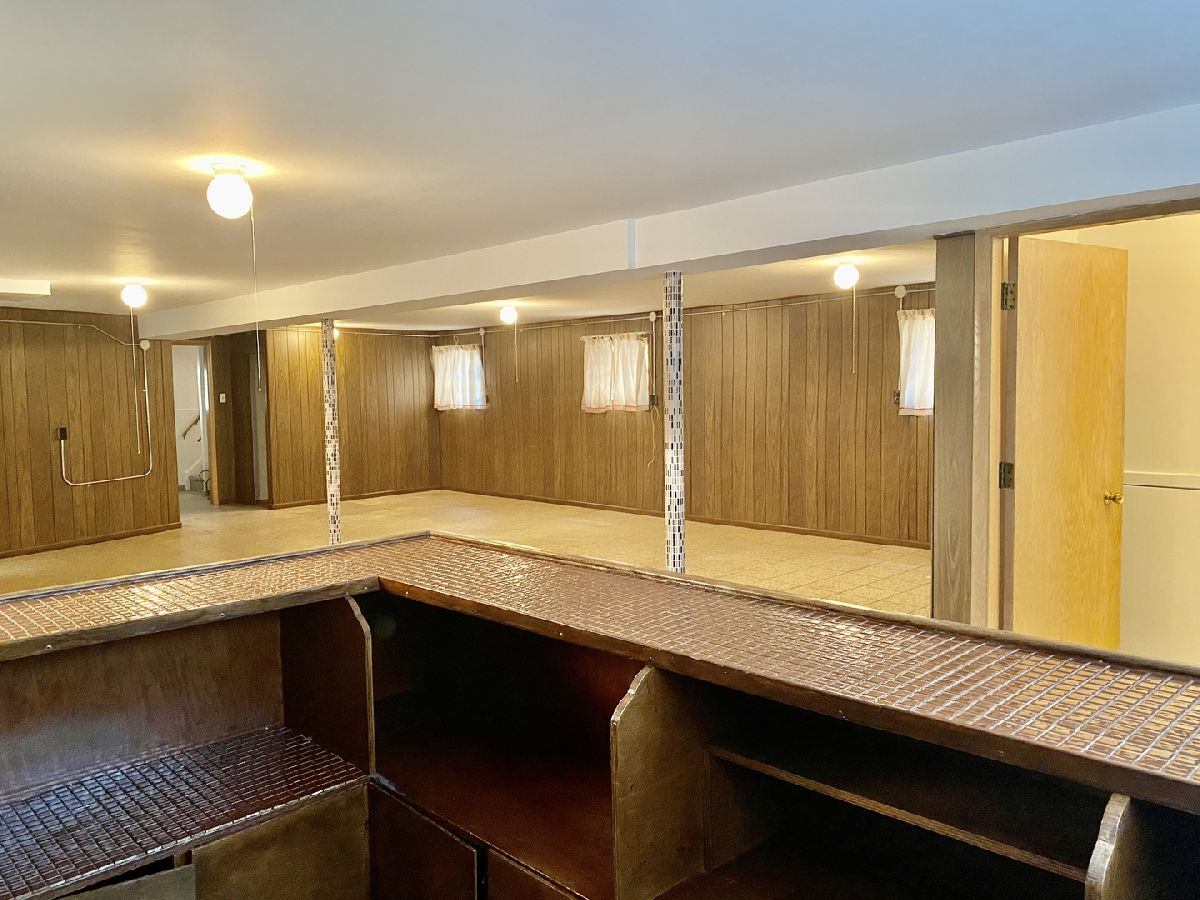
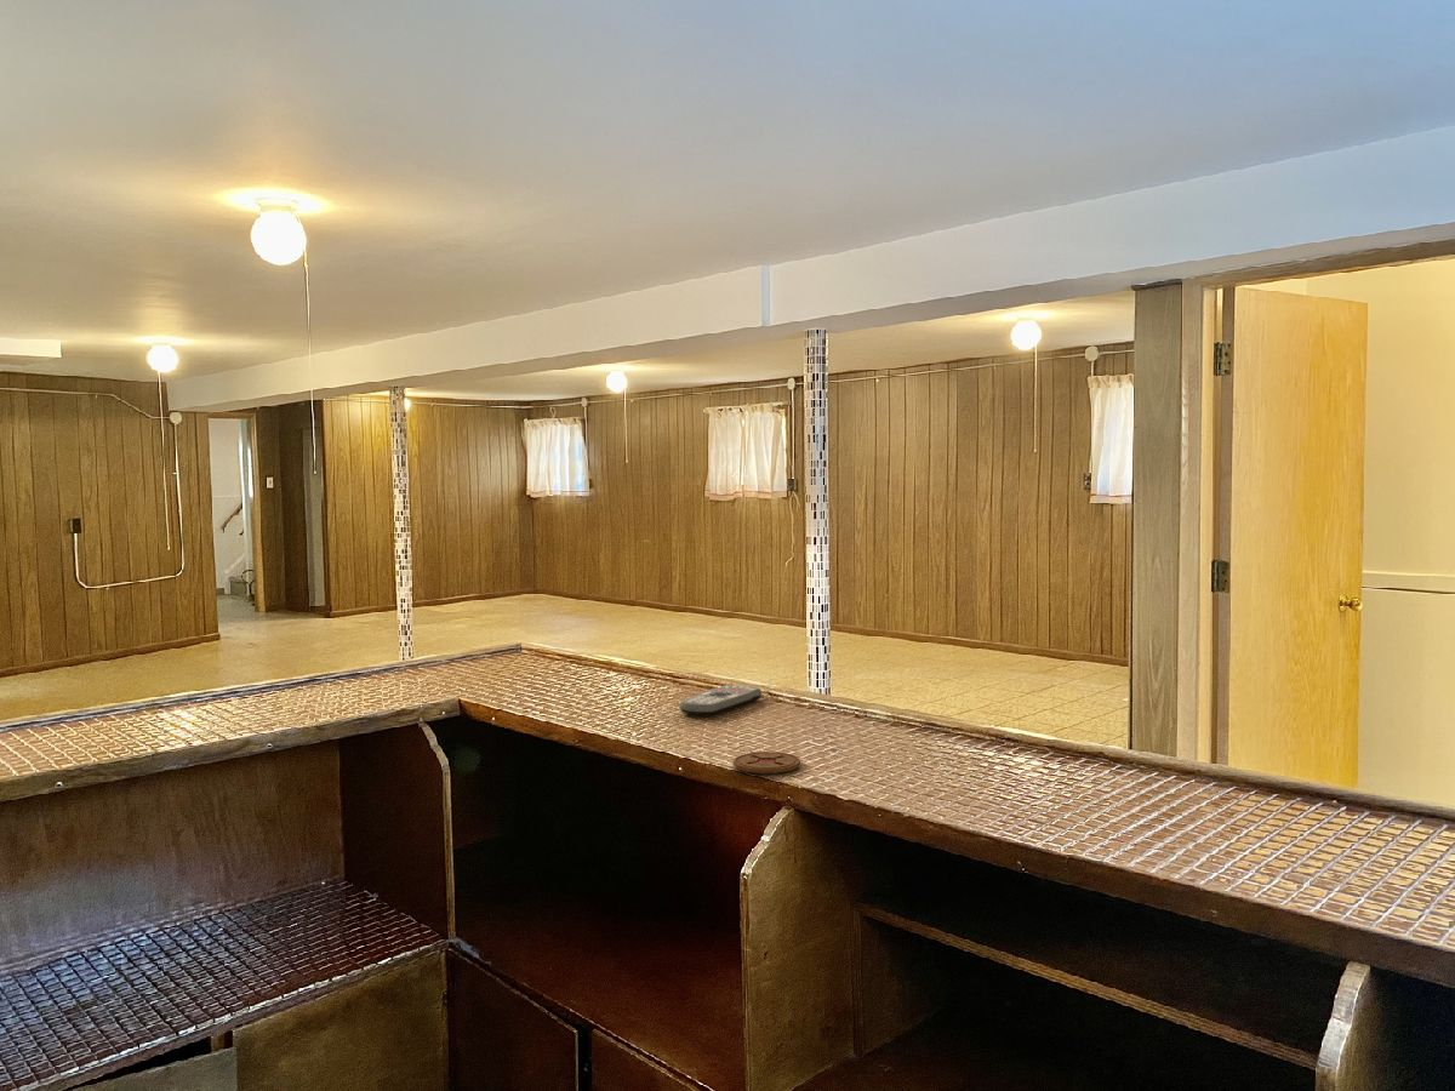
+ coaster (766, 761)
+ remote control (719, 699)
